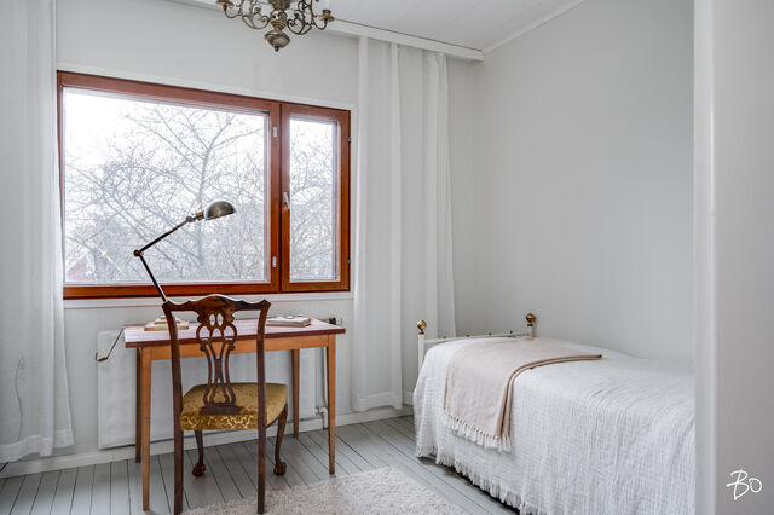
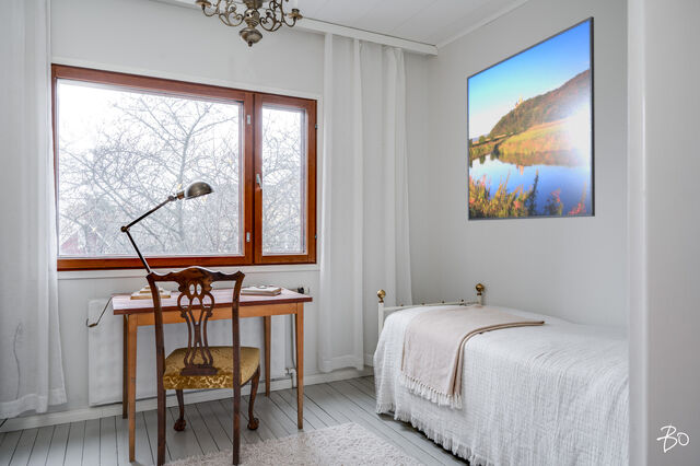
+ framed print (520, 135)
